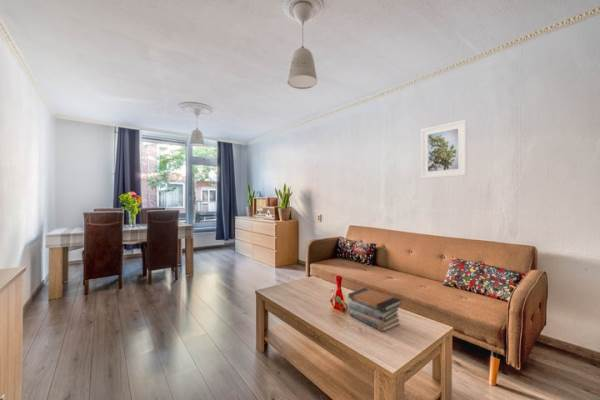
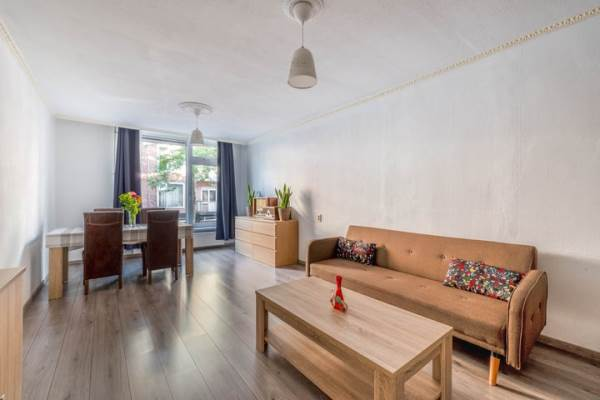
- book stack (373, 307)
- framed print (442, 151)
